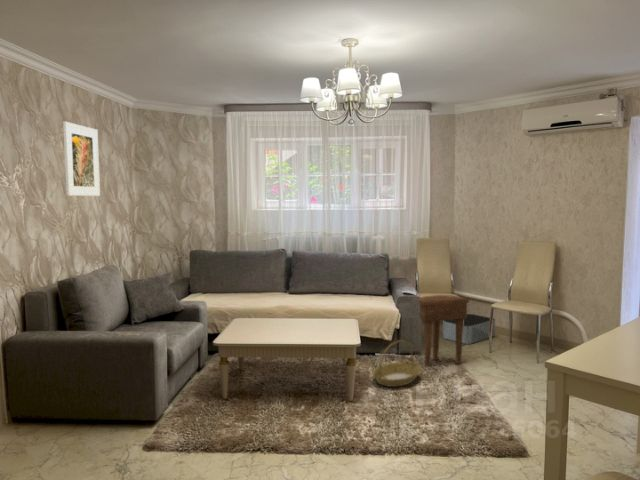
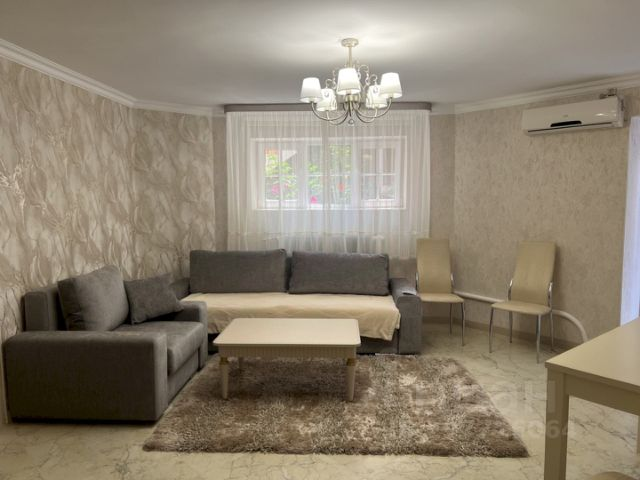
- storage bin (468, 328)
- side table (438, 331)
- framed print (82, 161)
- basket (396, 362)
